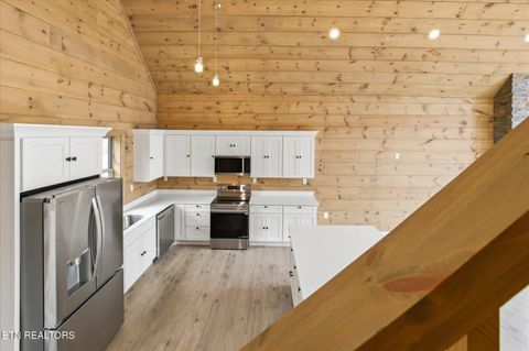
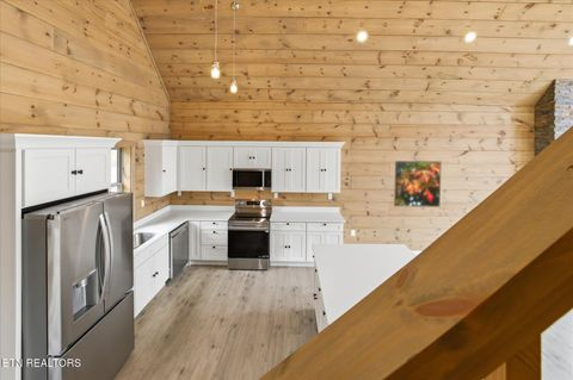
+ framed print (417, 183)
